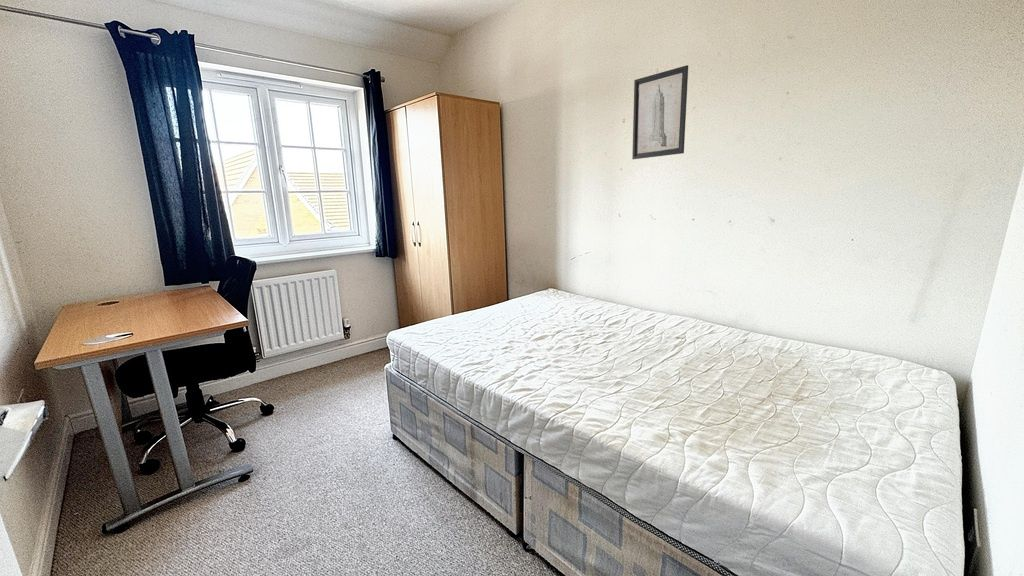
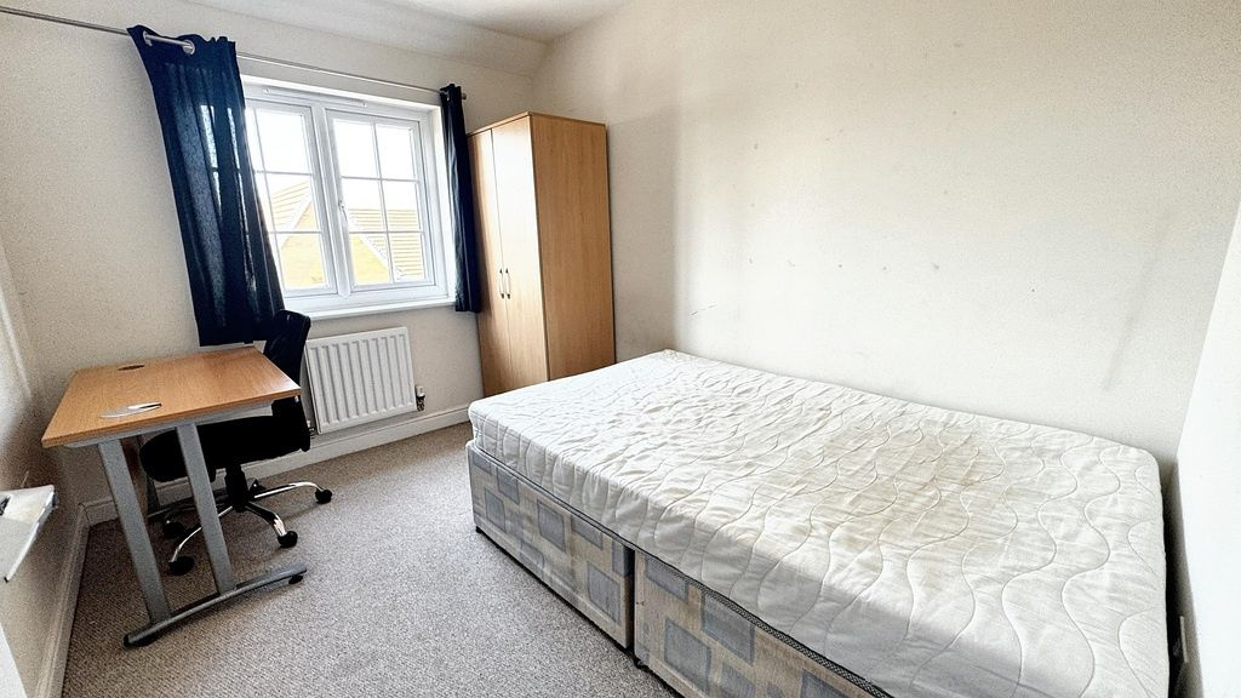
- wall art (658, 115)
